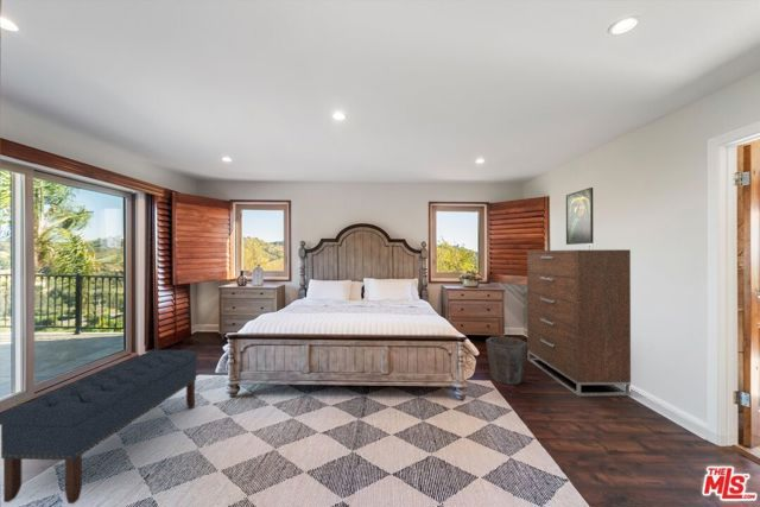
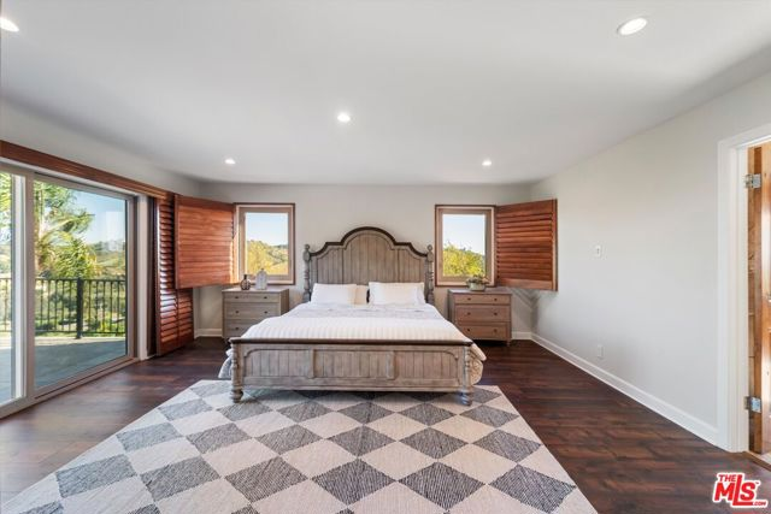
- bench (121, 407)
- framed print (578, 217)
- waste bin (506, 360)
- dresser (570, 312)
